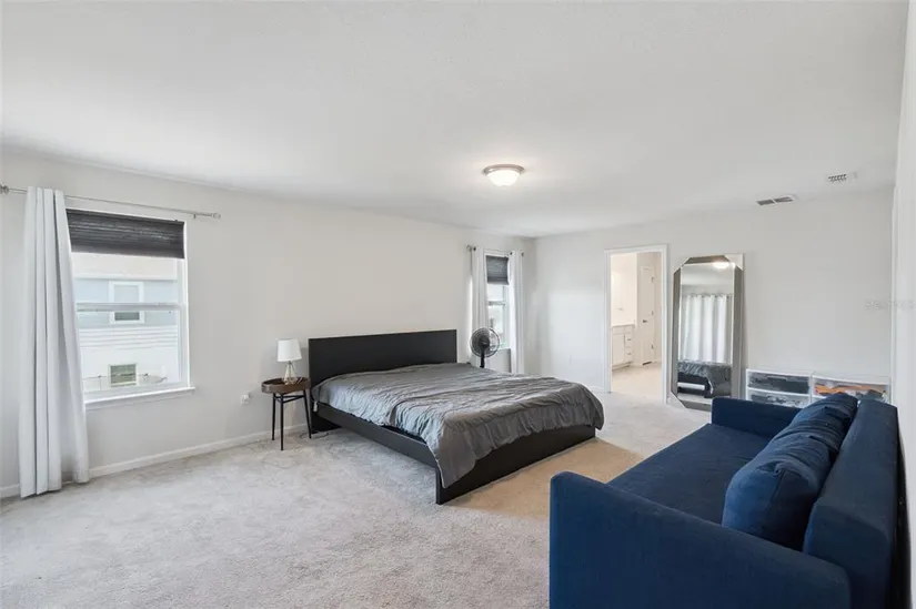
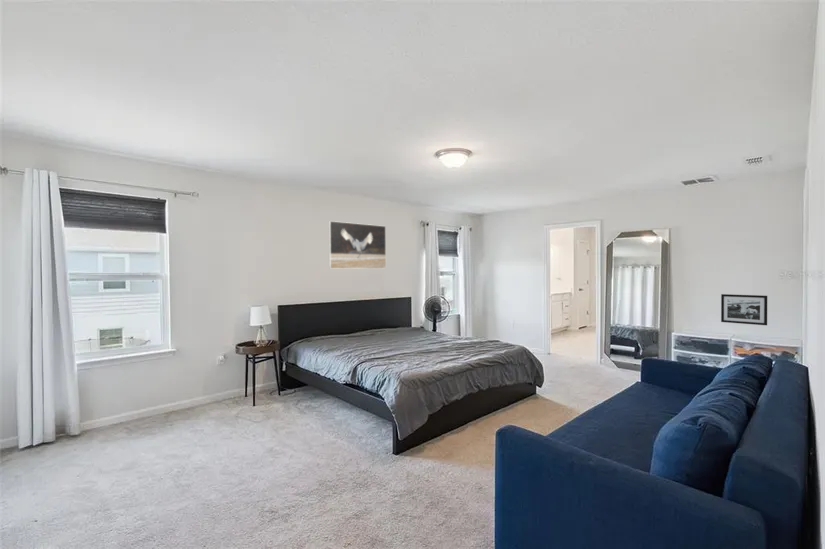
+ picture frame (743, 309)
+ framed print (359, 246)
